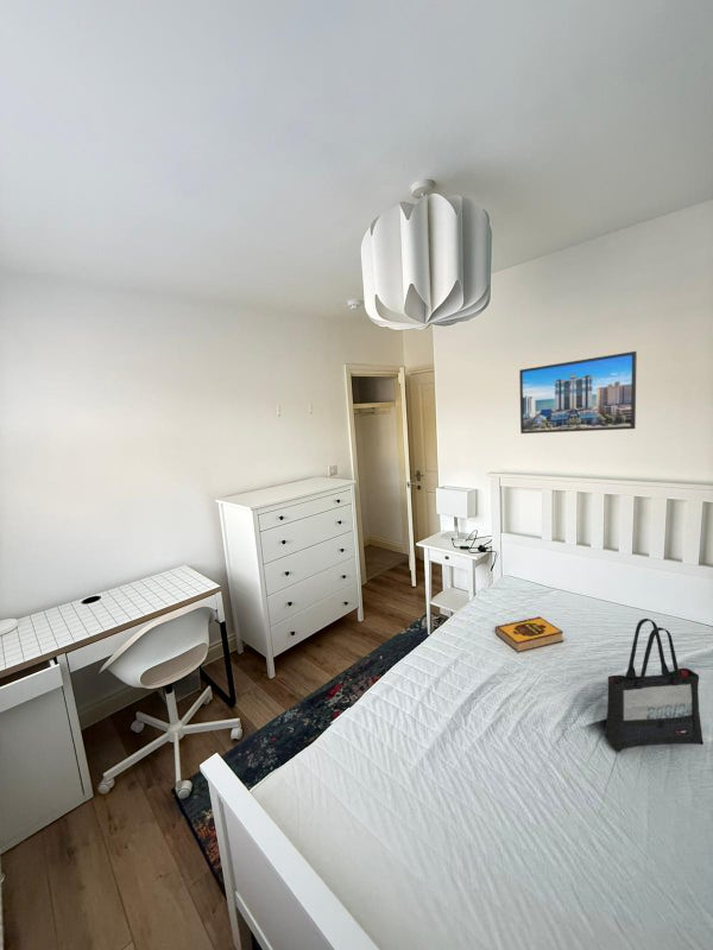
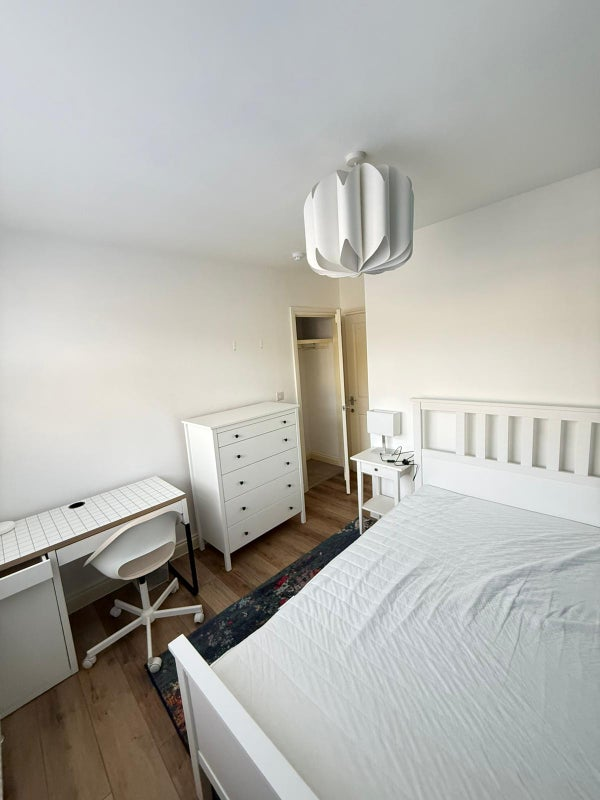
- tote bag (652, 684)
- hardback book (528, 632)
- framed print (572, 397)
